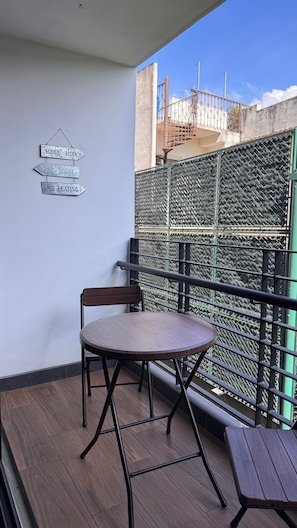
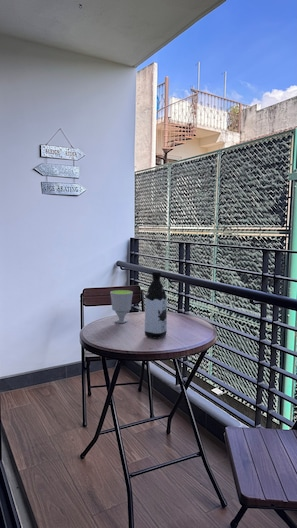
+ cup (121, 306)
+ water bottle (155, 304)
